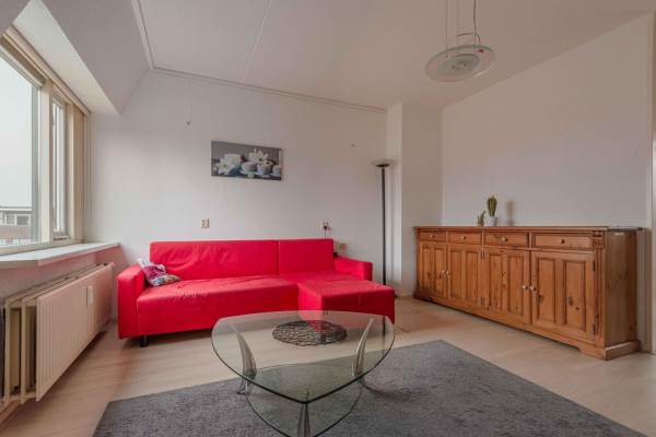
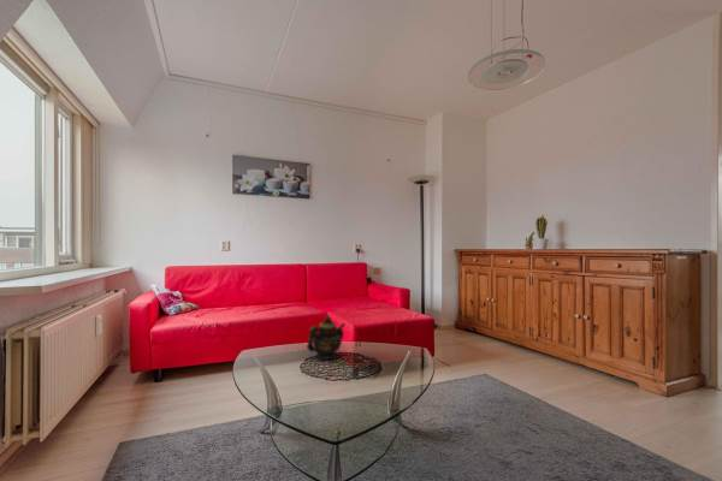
+ teapot (326, 335)
